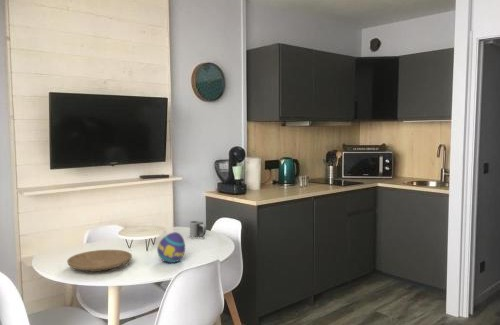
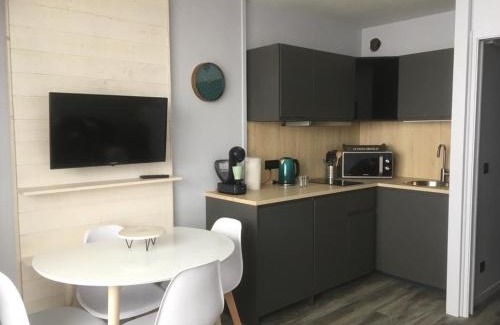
- decorative egg (171, 247)
- mug (198, 229)
- plate (100, 262)
